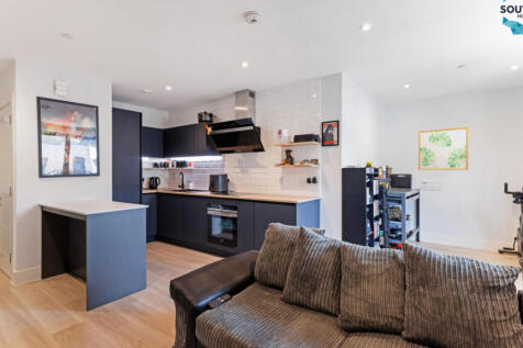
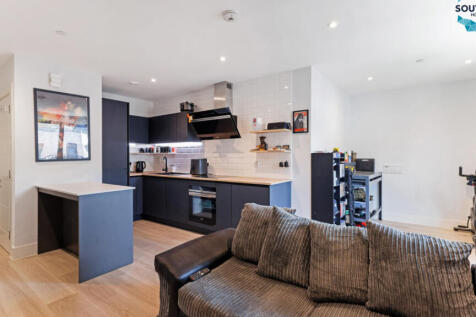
- wall art (442, 149)
